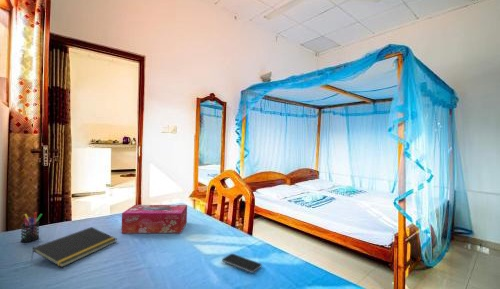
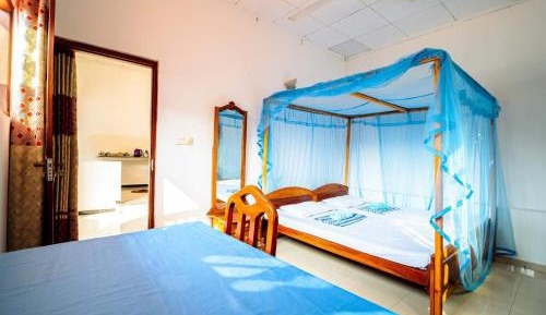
- pen holder (32, 225)
- smartphone (241, 262)
- tissue box (156, 218)
- notepad (78, 244)
